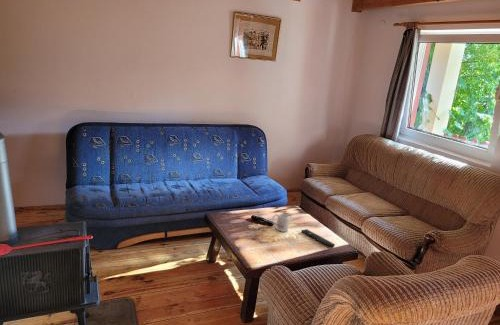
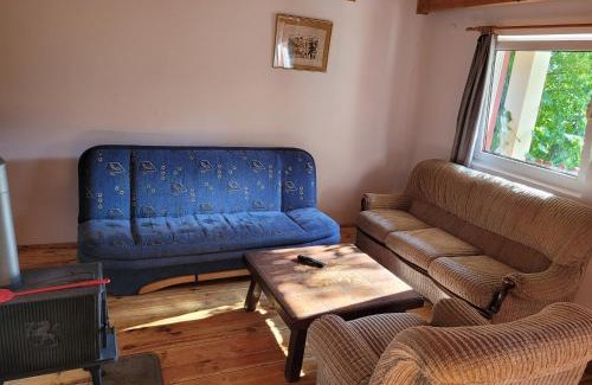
- mug (280, 221)
- remote control (317, 238)
